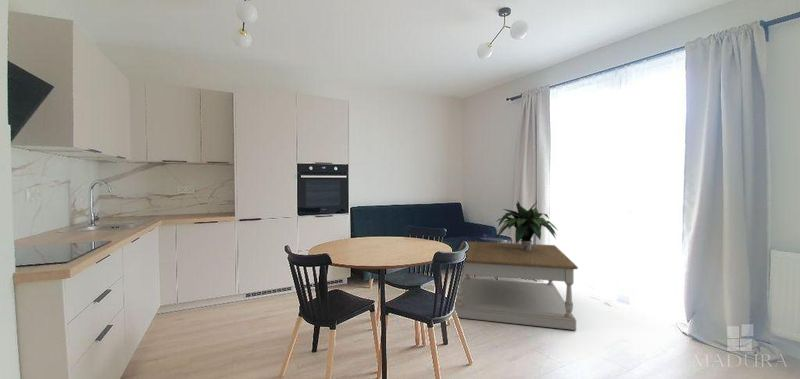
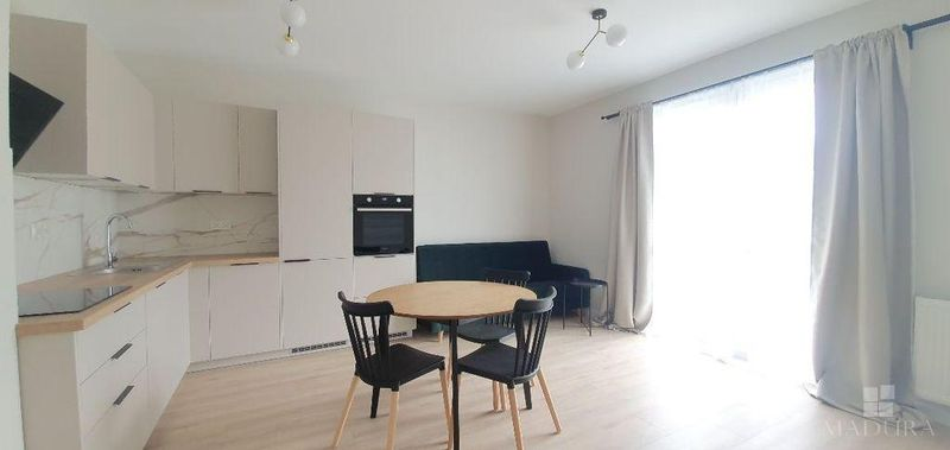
- potted plant (526, 224)
- coffee table (509, 277)
